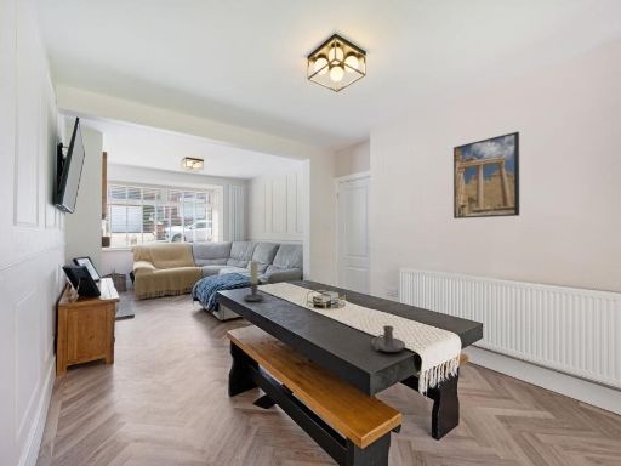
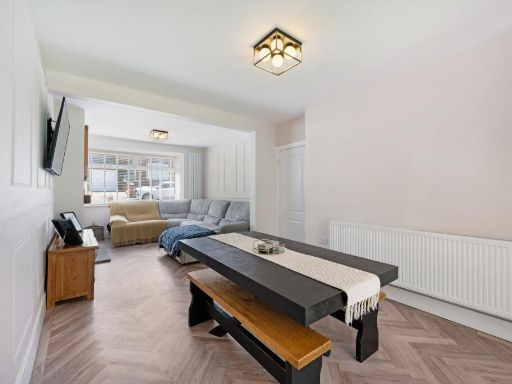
- candle holder (255, 280)
- candle holder (386, 339)
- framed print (483, 178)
